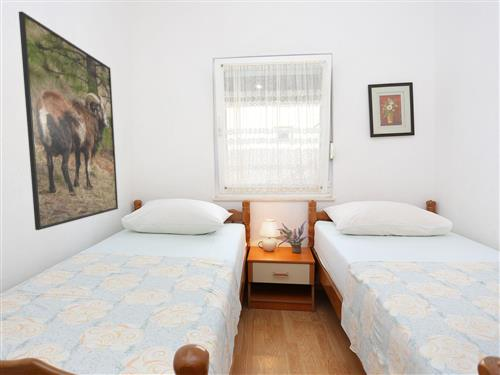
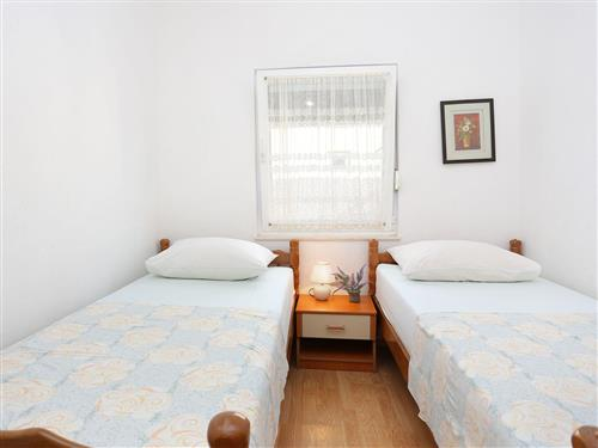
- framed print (80, 133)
